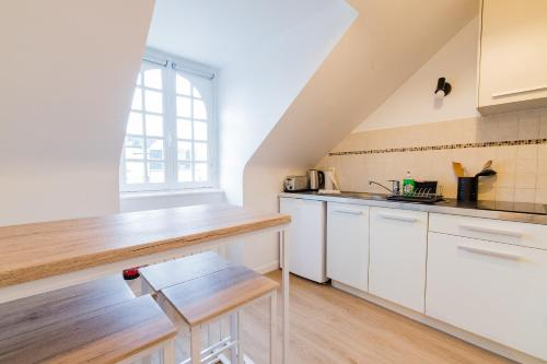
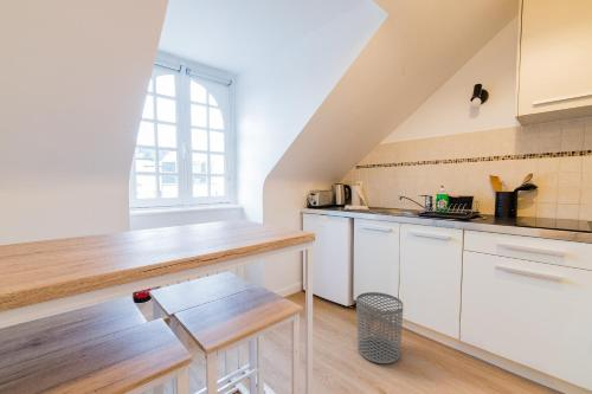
+ waste bin (378, 325)
